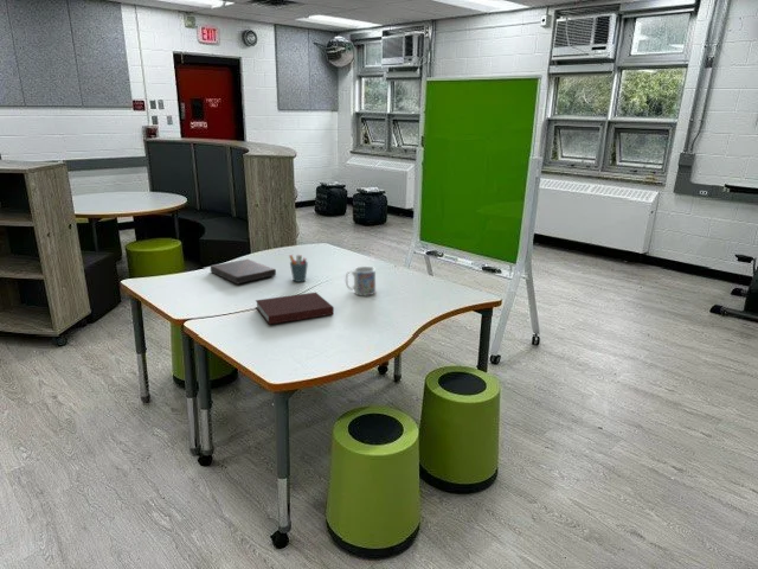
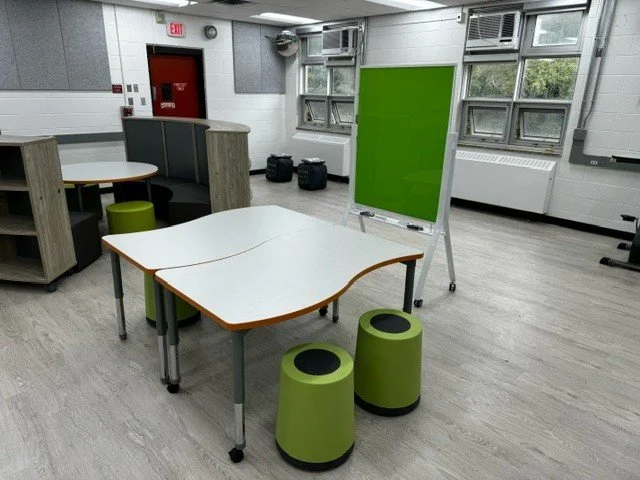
- mug (361, 281)
- book (243, 270)
- pen holder (298, 266)
- notebook (294, 307)
